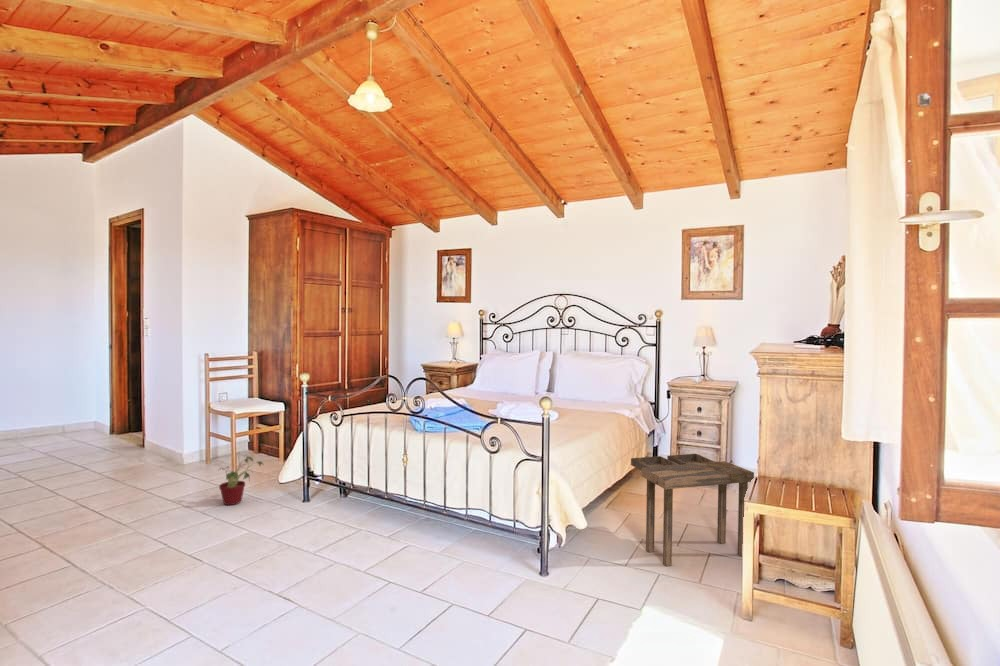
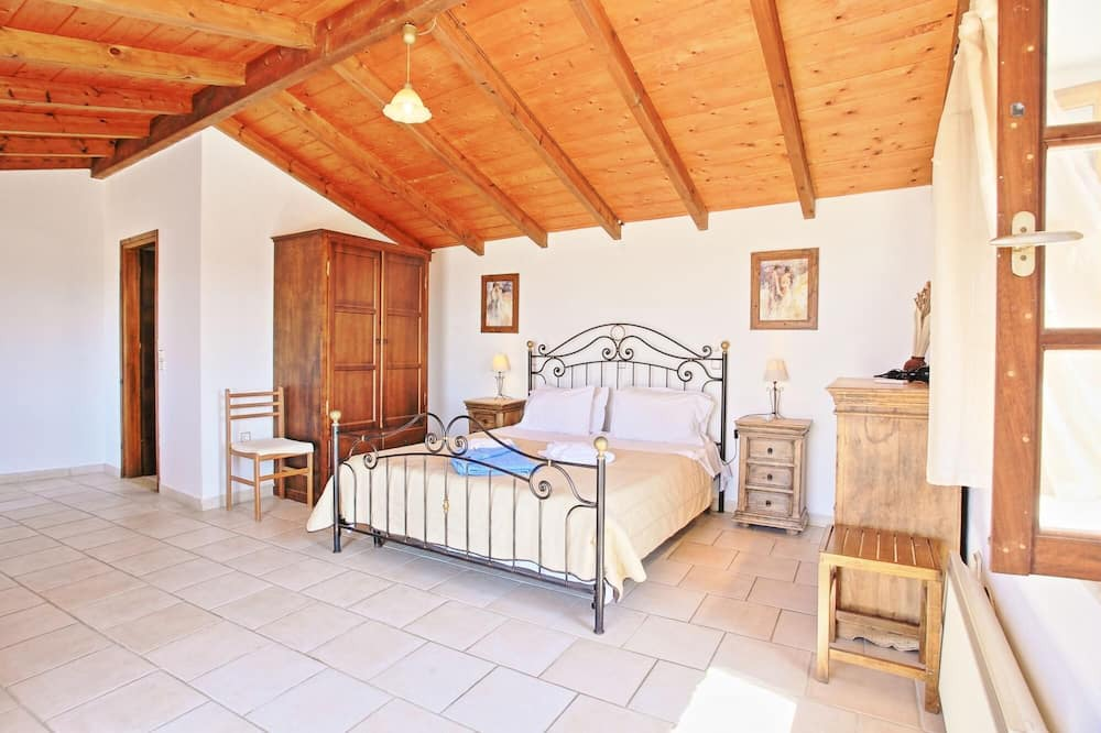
- side table (672, 504)
- potted plant (241, 475)
